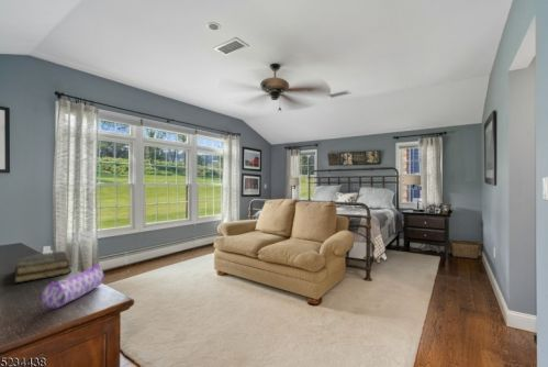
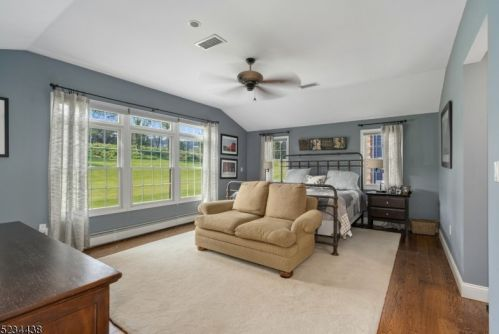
- pencil case (75, 283)
- book (43, 265)
